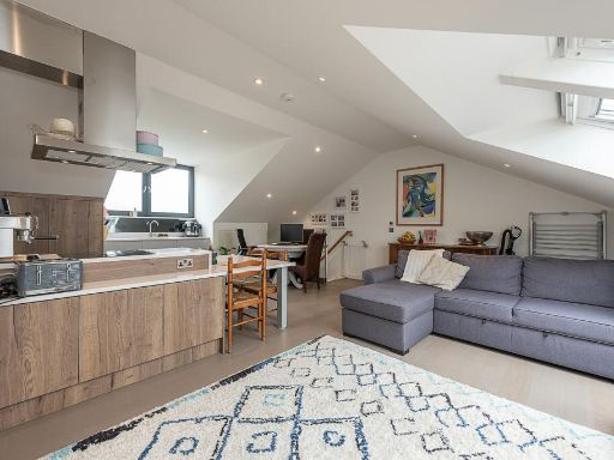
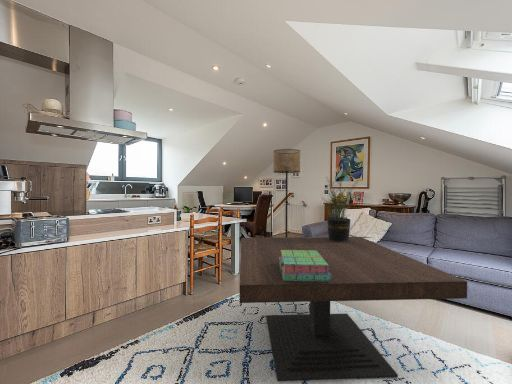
+ coffee table (319, 297)
+ stack of books (302, 263)
+ potted plant (340, 208)
+ floor lamp (286, 219)
